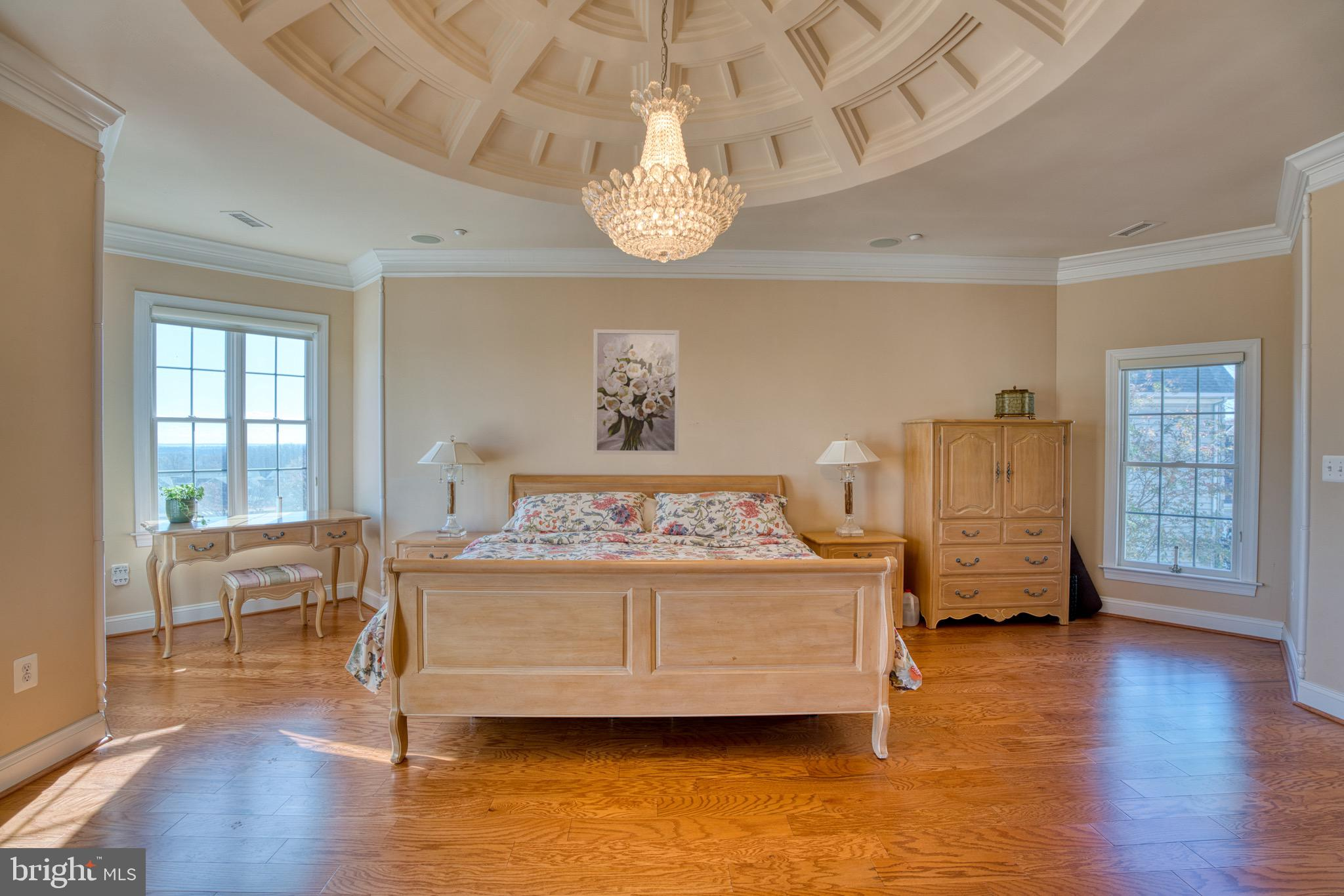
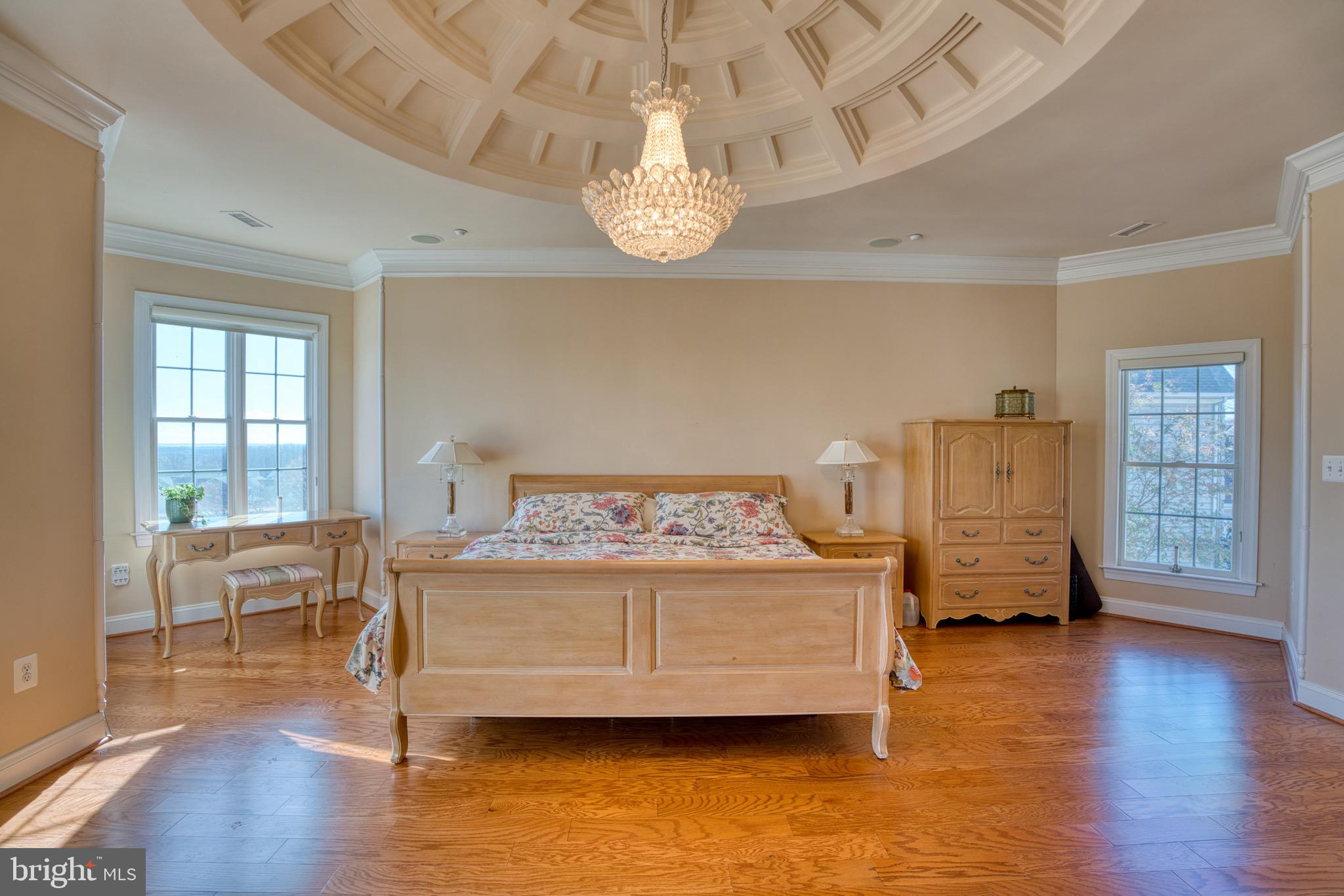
- wall art (636, 392)
